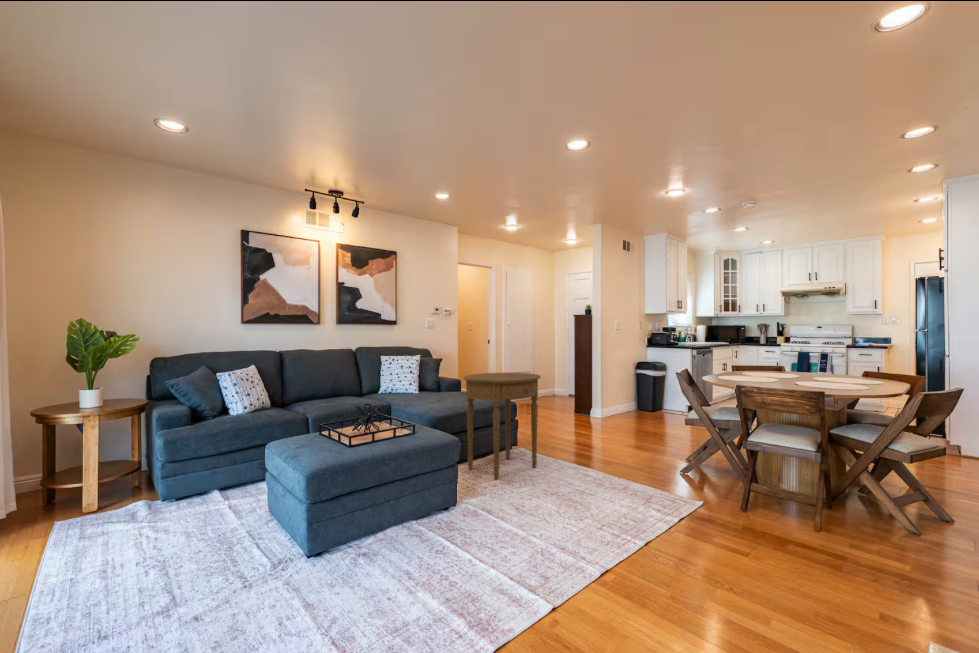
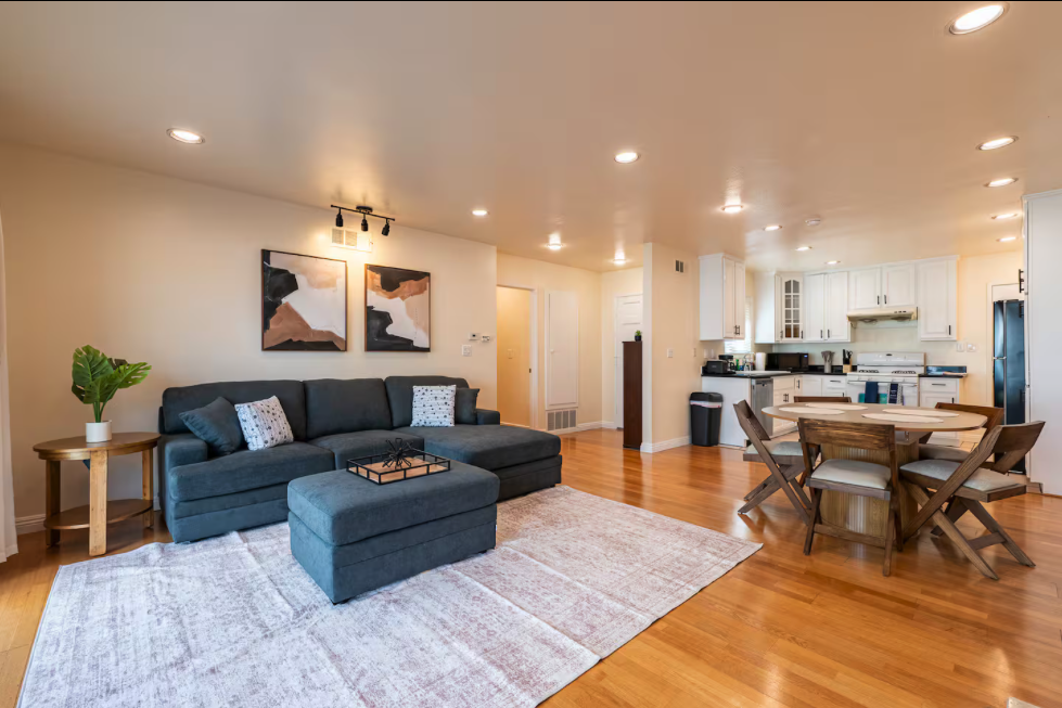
- side table (505, 422)
